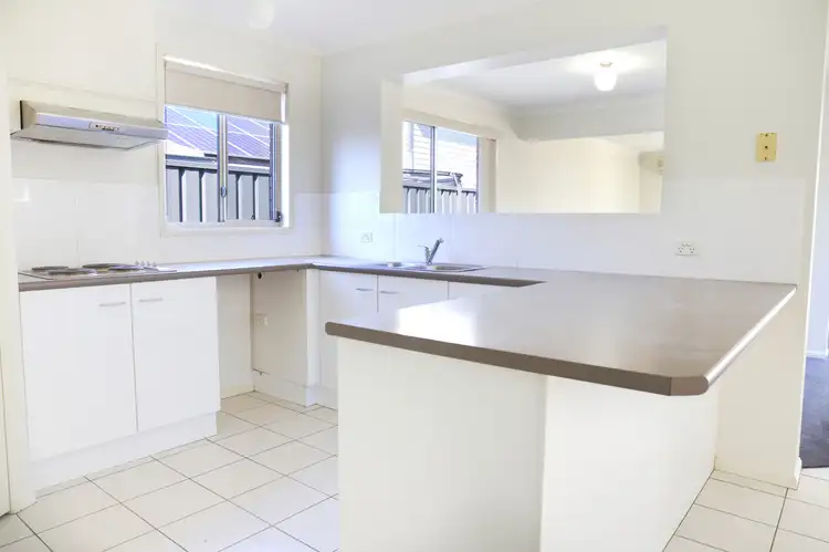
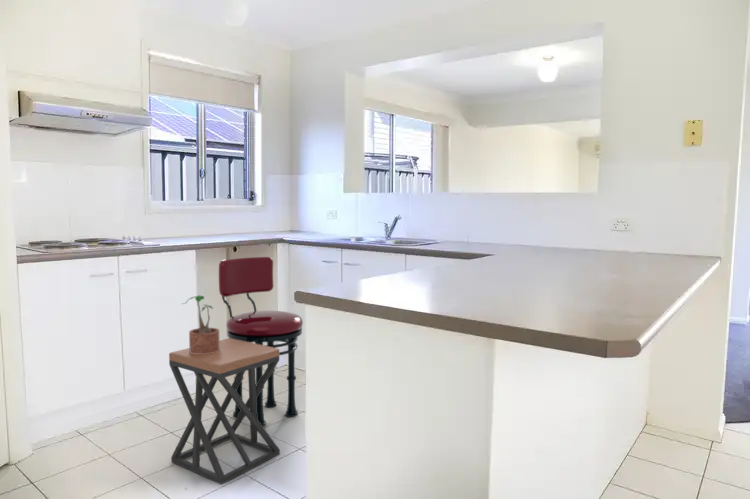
+ stool (259, 337)
+ potted plant (200, 322)
+ stool (225, 404)
